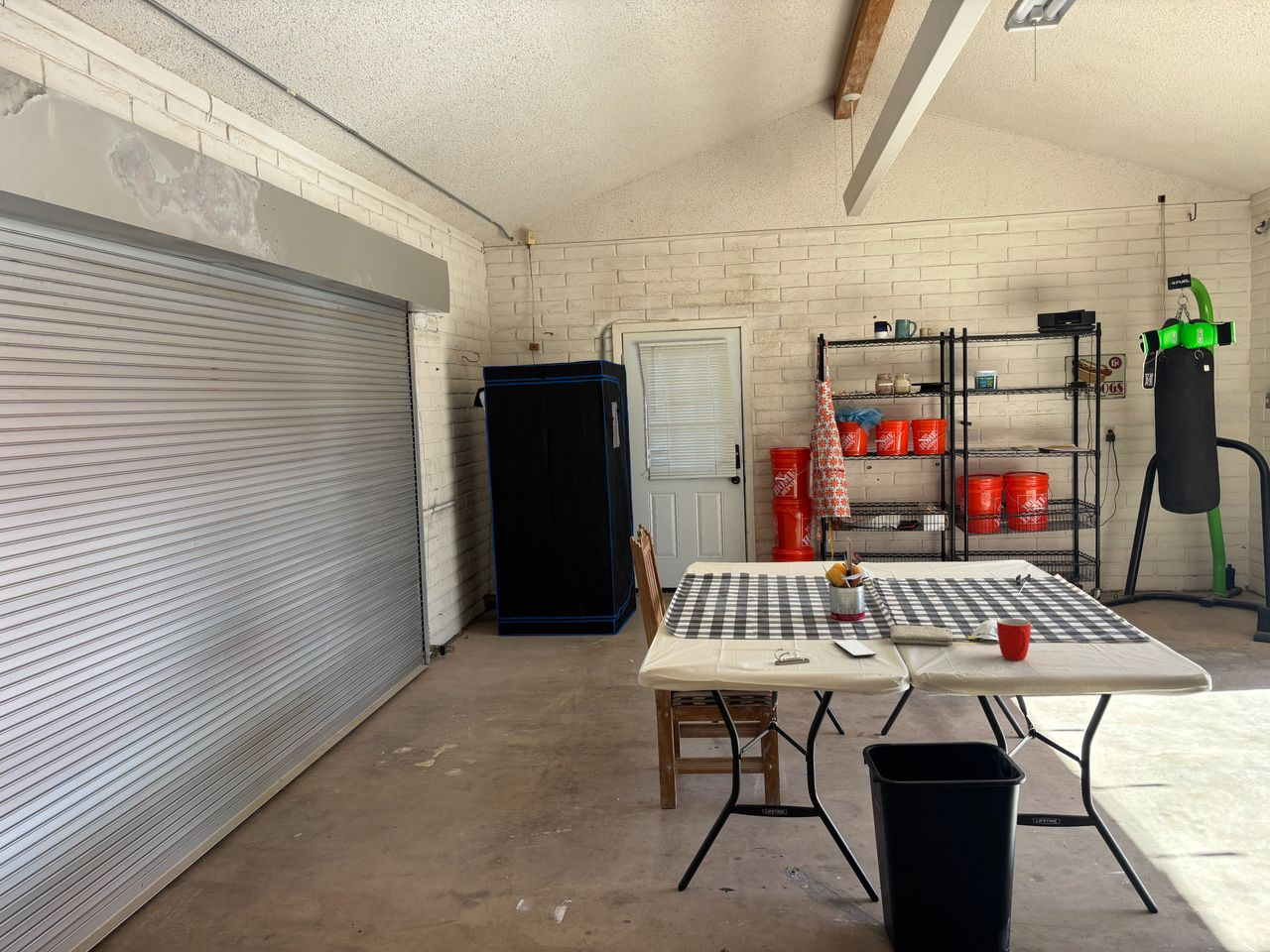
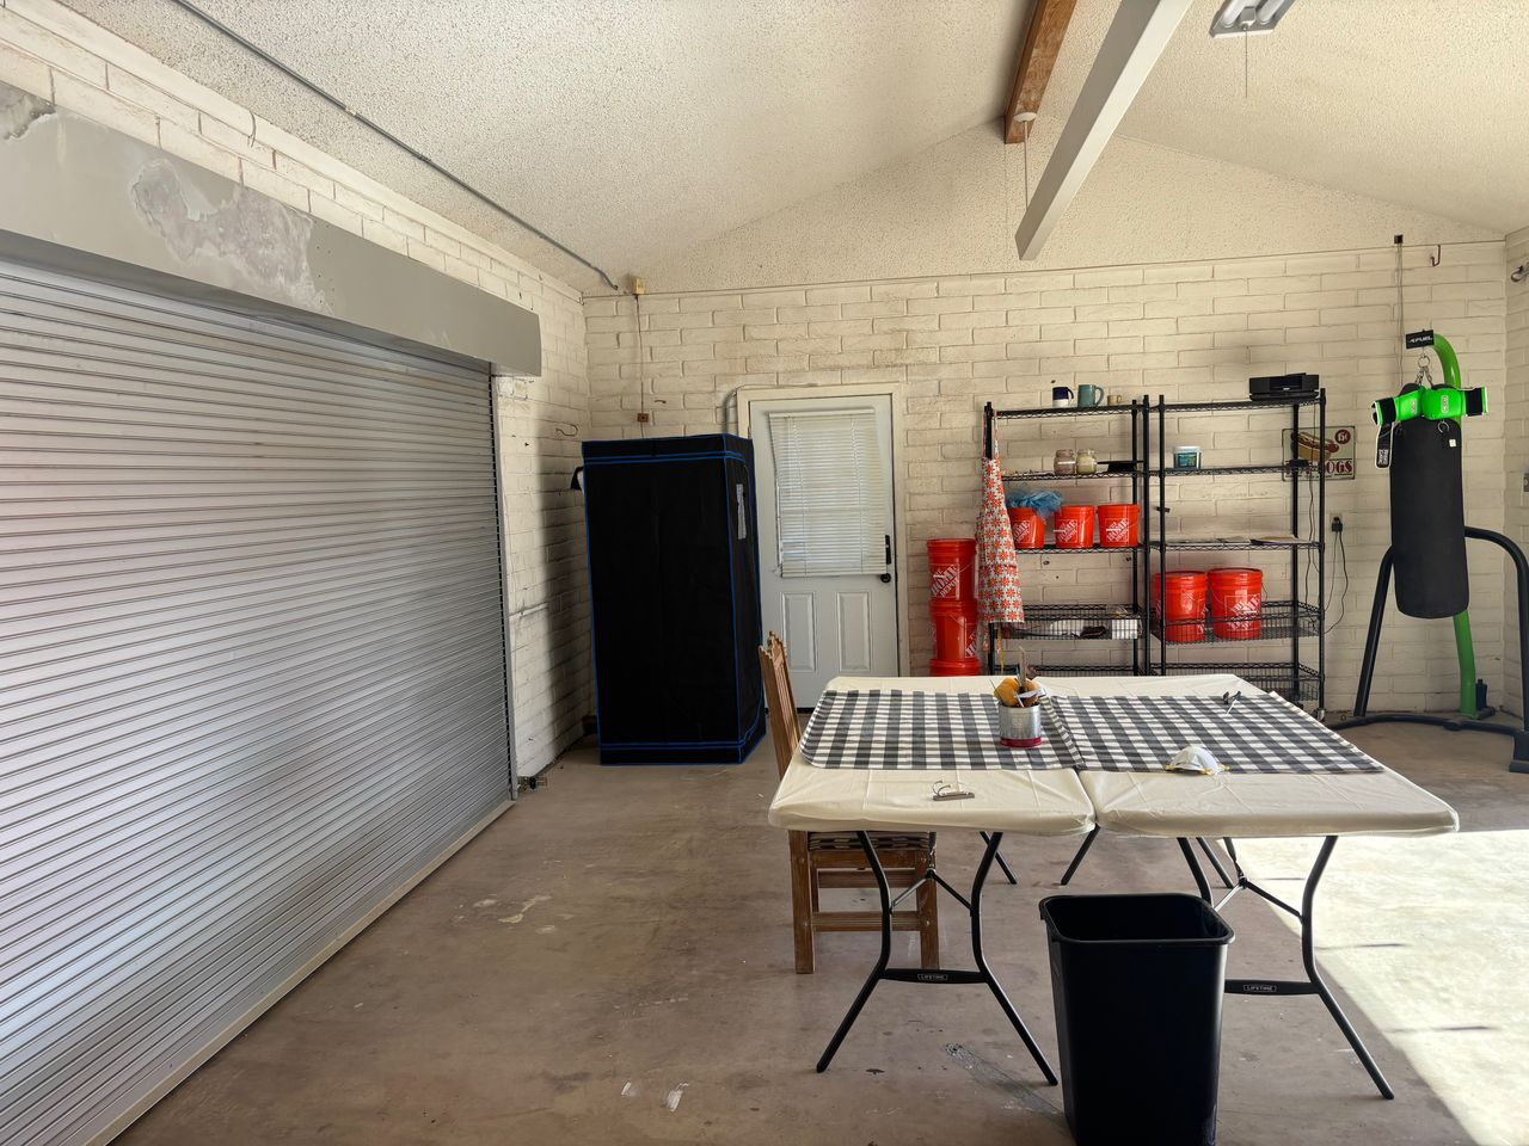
- washcloth (921, 634)
- mug (1016, 641)
- smartphone (854, 648)
